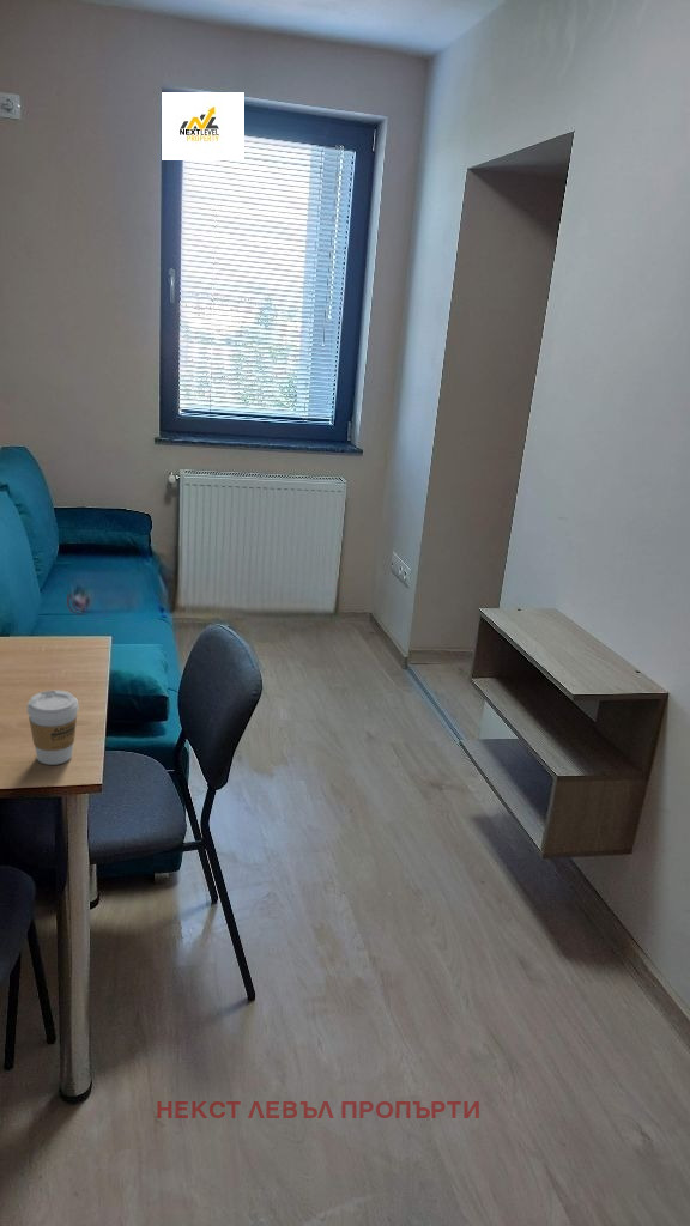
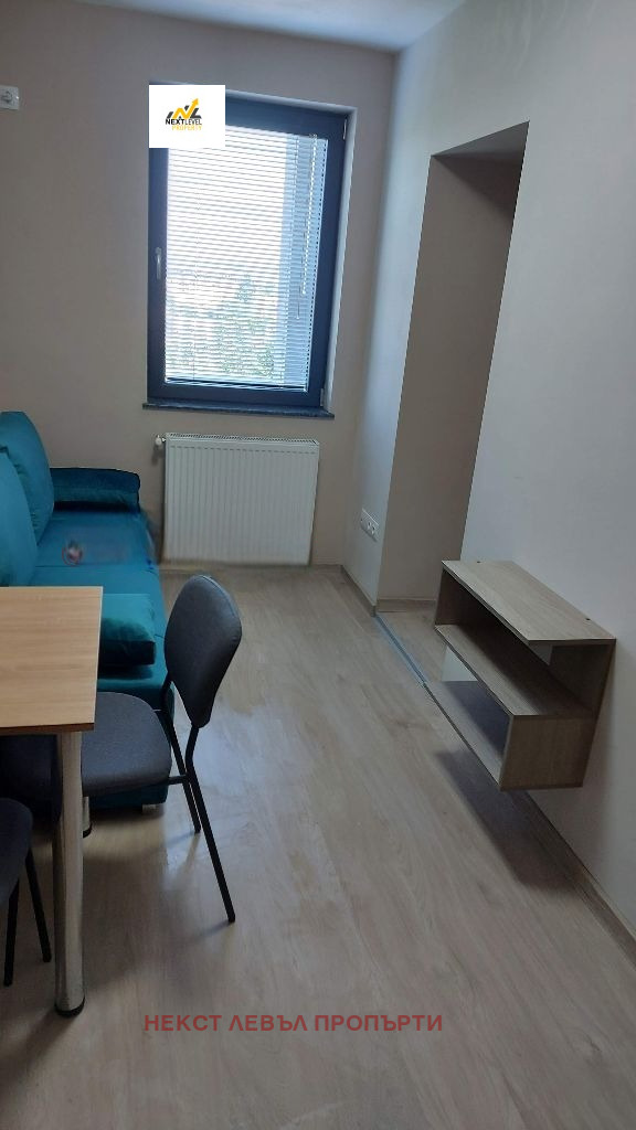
- coffee cup (53, 727)
